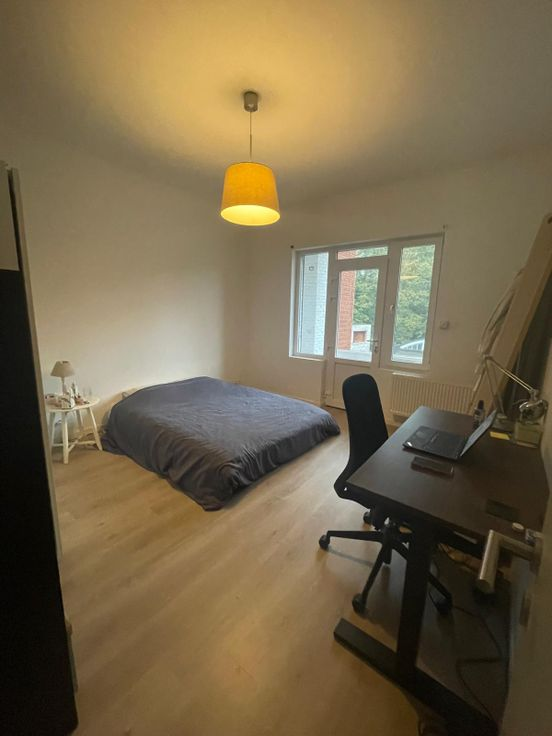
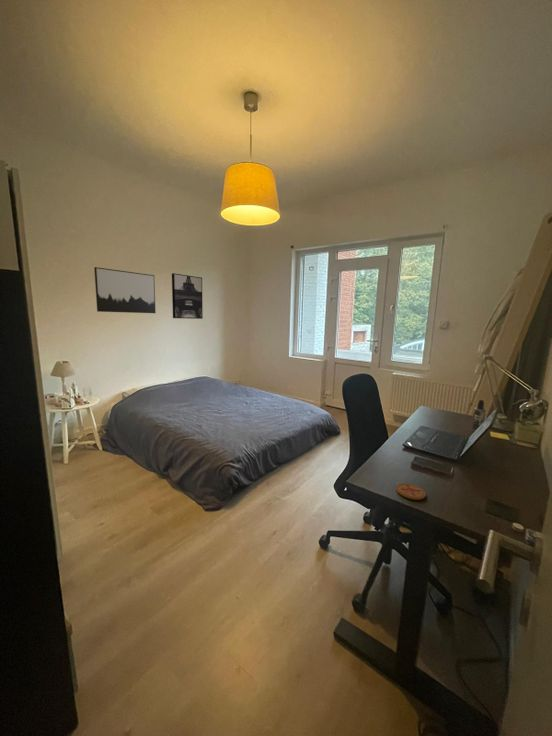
+ wall art (187, 297)
+ coaster (410, 491)
+ wall art (127, 292)
